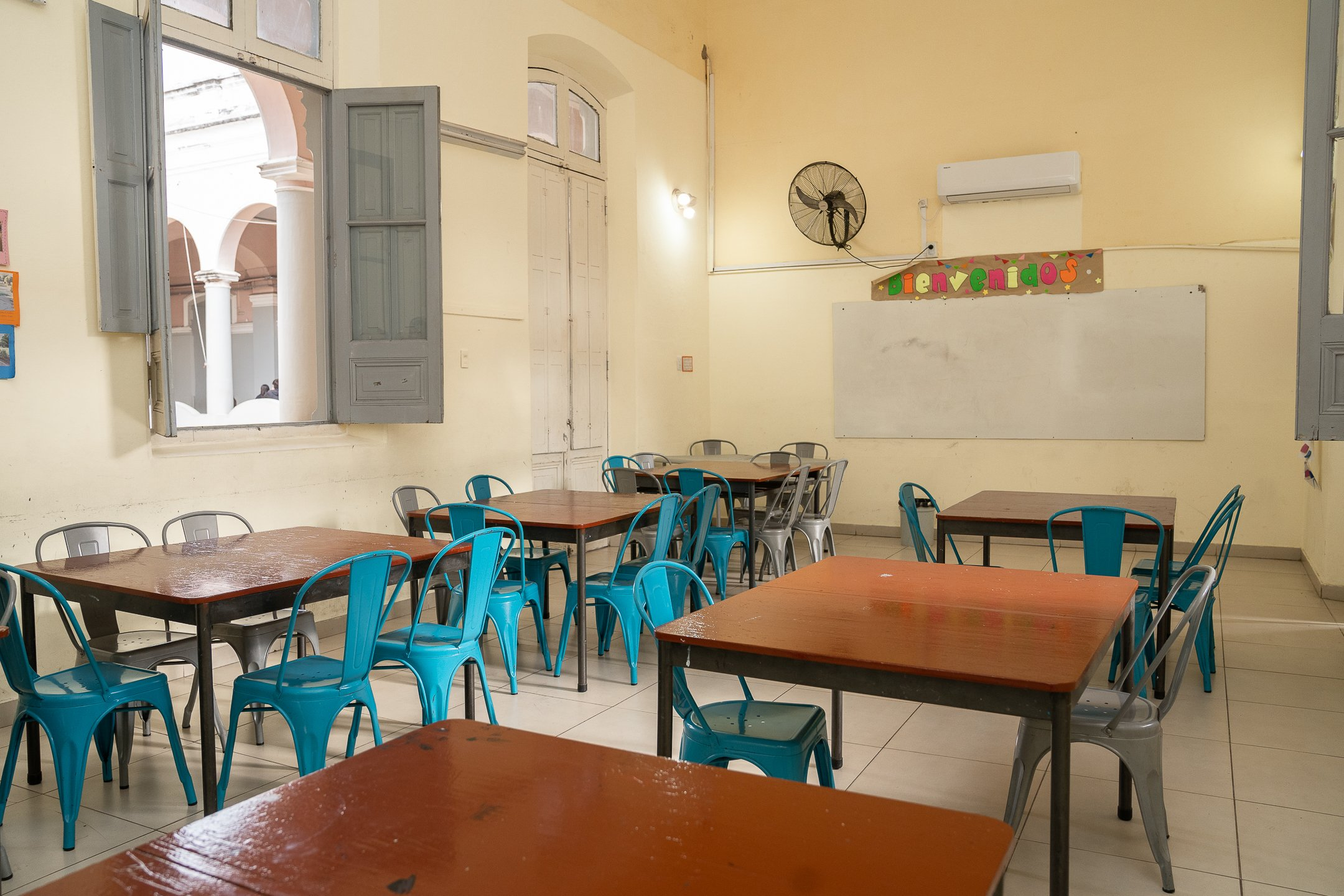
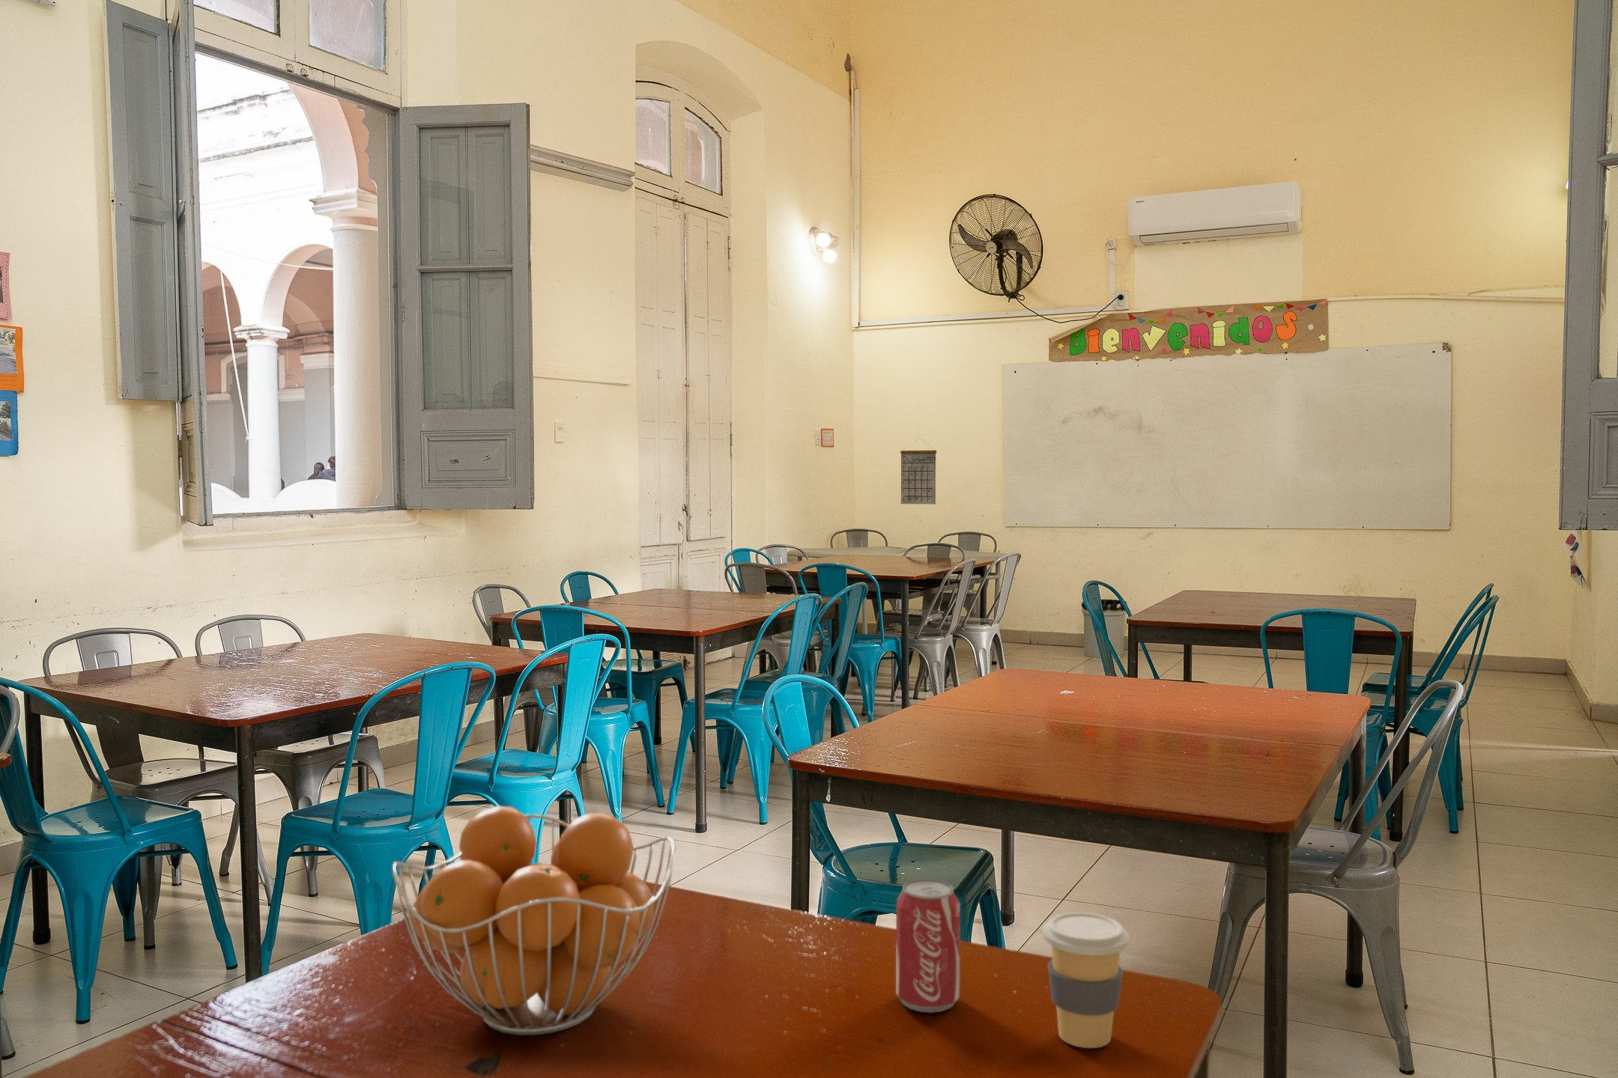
+ fruit basket (538, 911)
+ beverage can (927, 944)
+ calendar (919, 470)
+ coffee cup (1085, 981)
